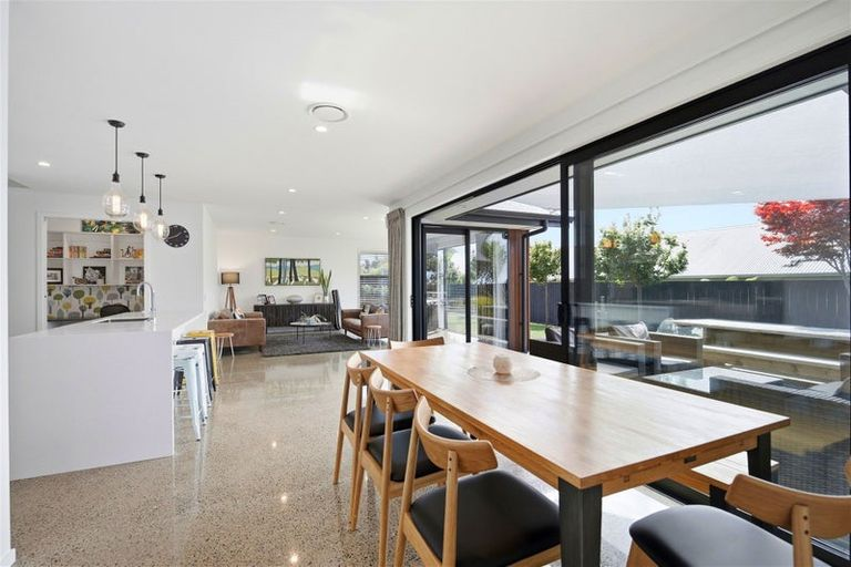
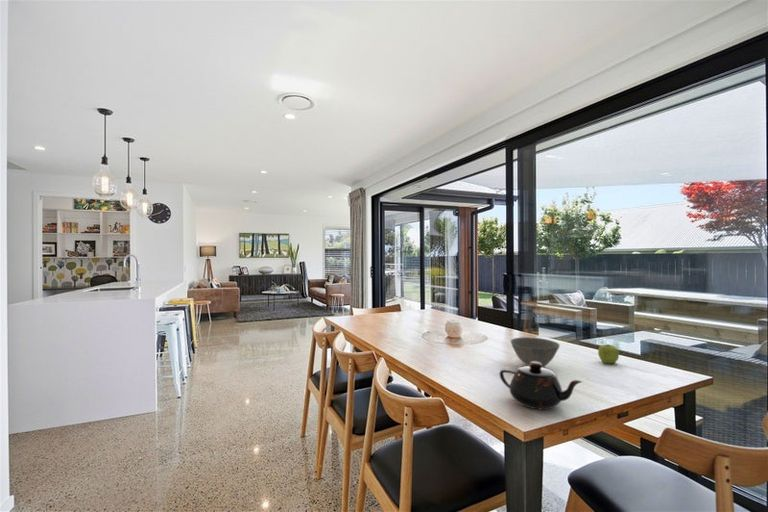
+ teapot (538, 383)
+ bowl (534, 354)
+ fruit (608, 353)
